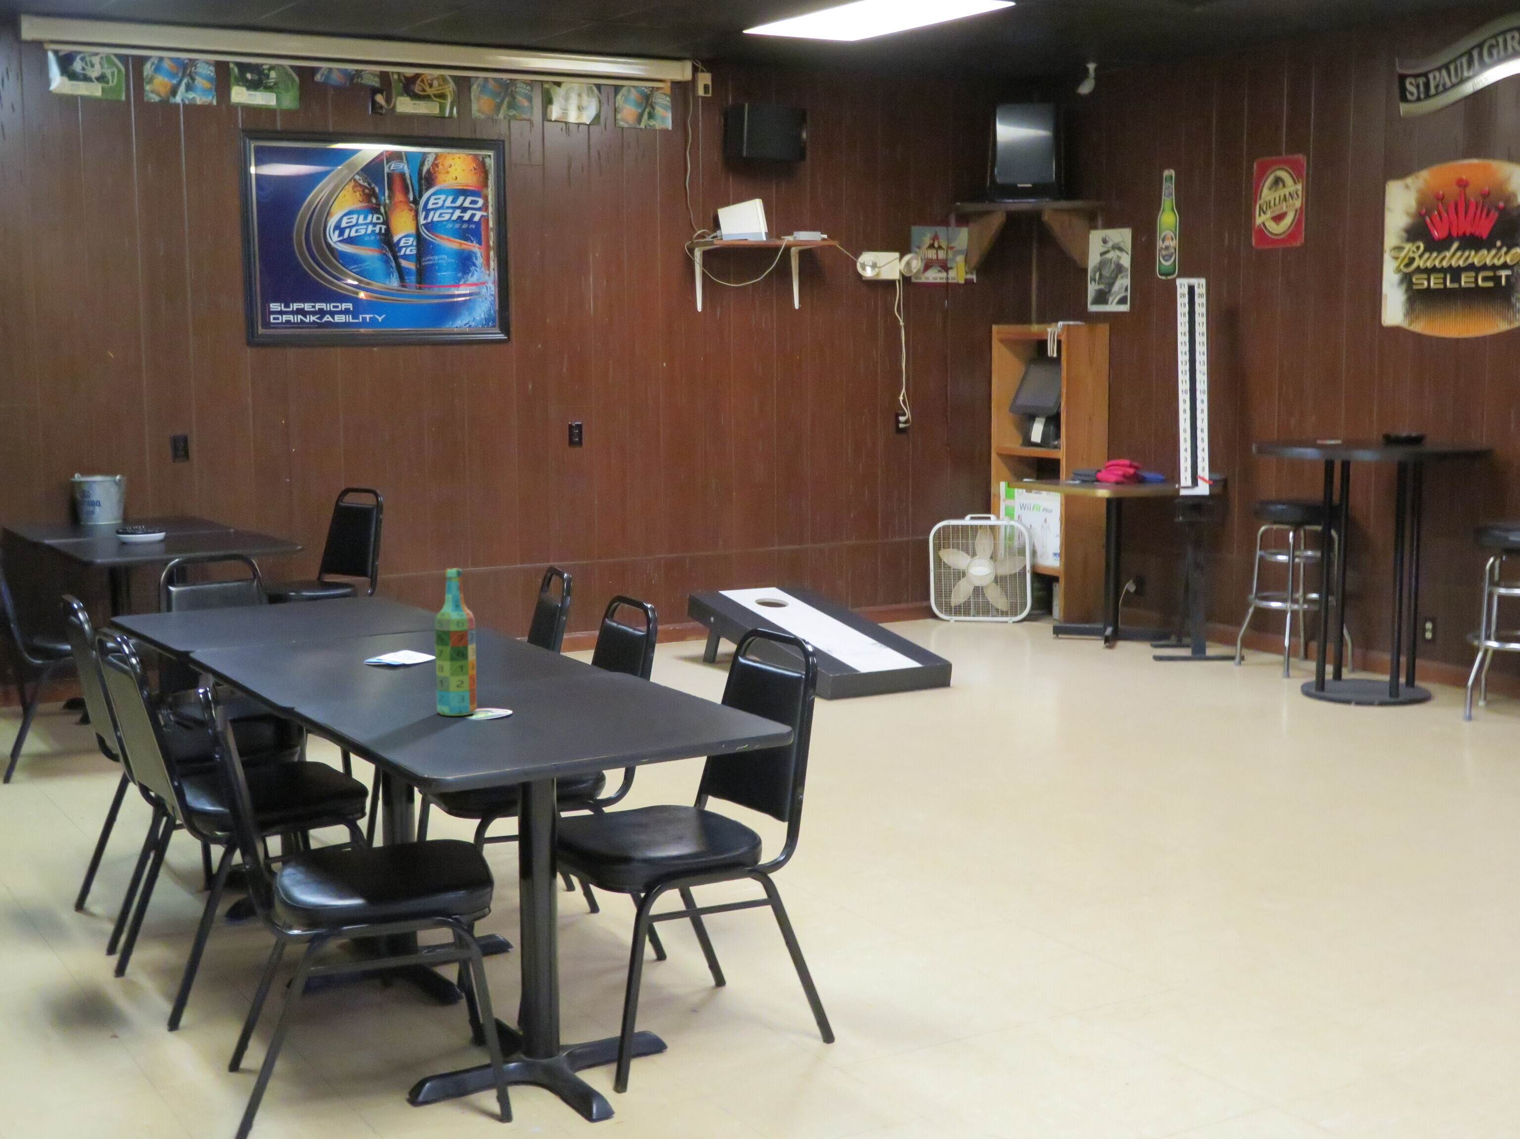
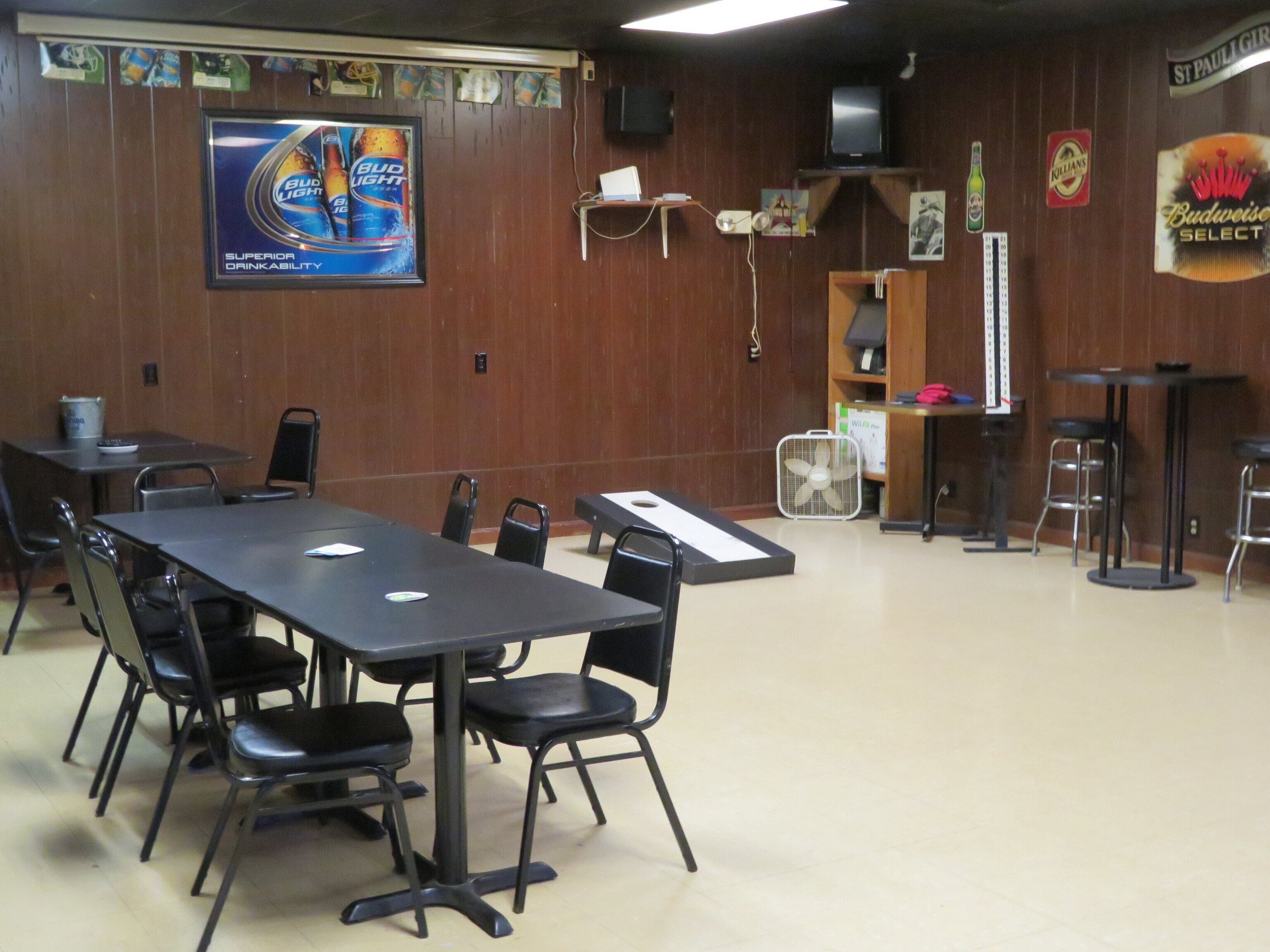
- beer bottle (455, 641)
